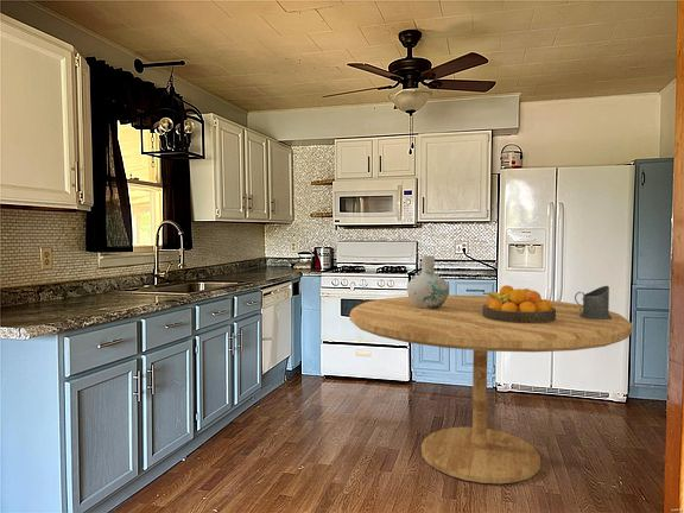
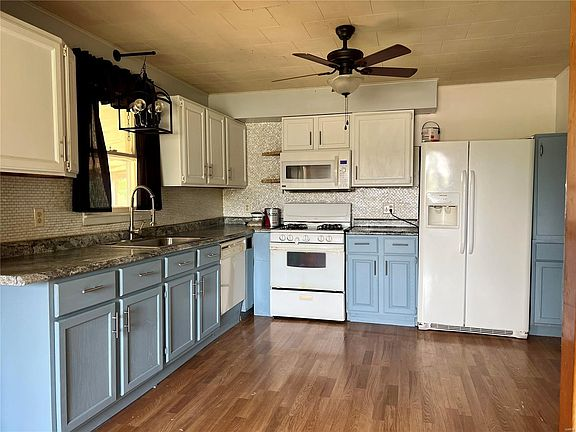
- dining table (480, 382)
- fruit bowl (518, 302)
- vase (428, 281)
- mug (593, 300)
